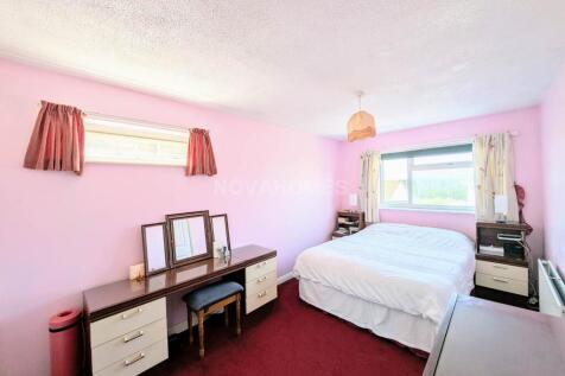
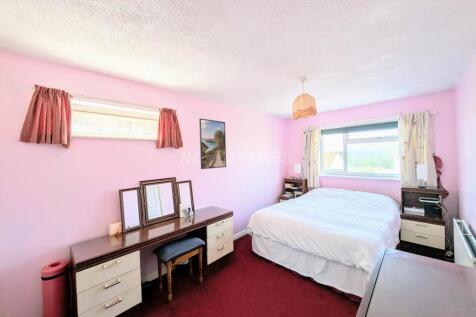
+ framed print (213, 144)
